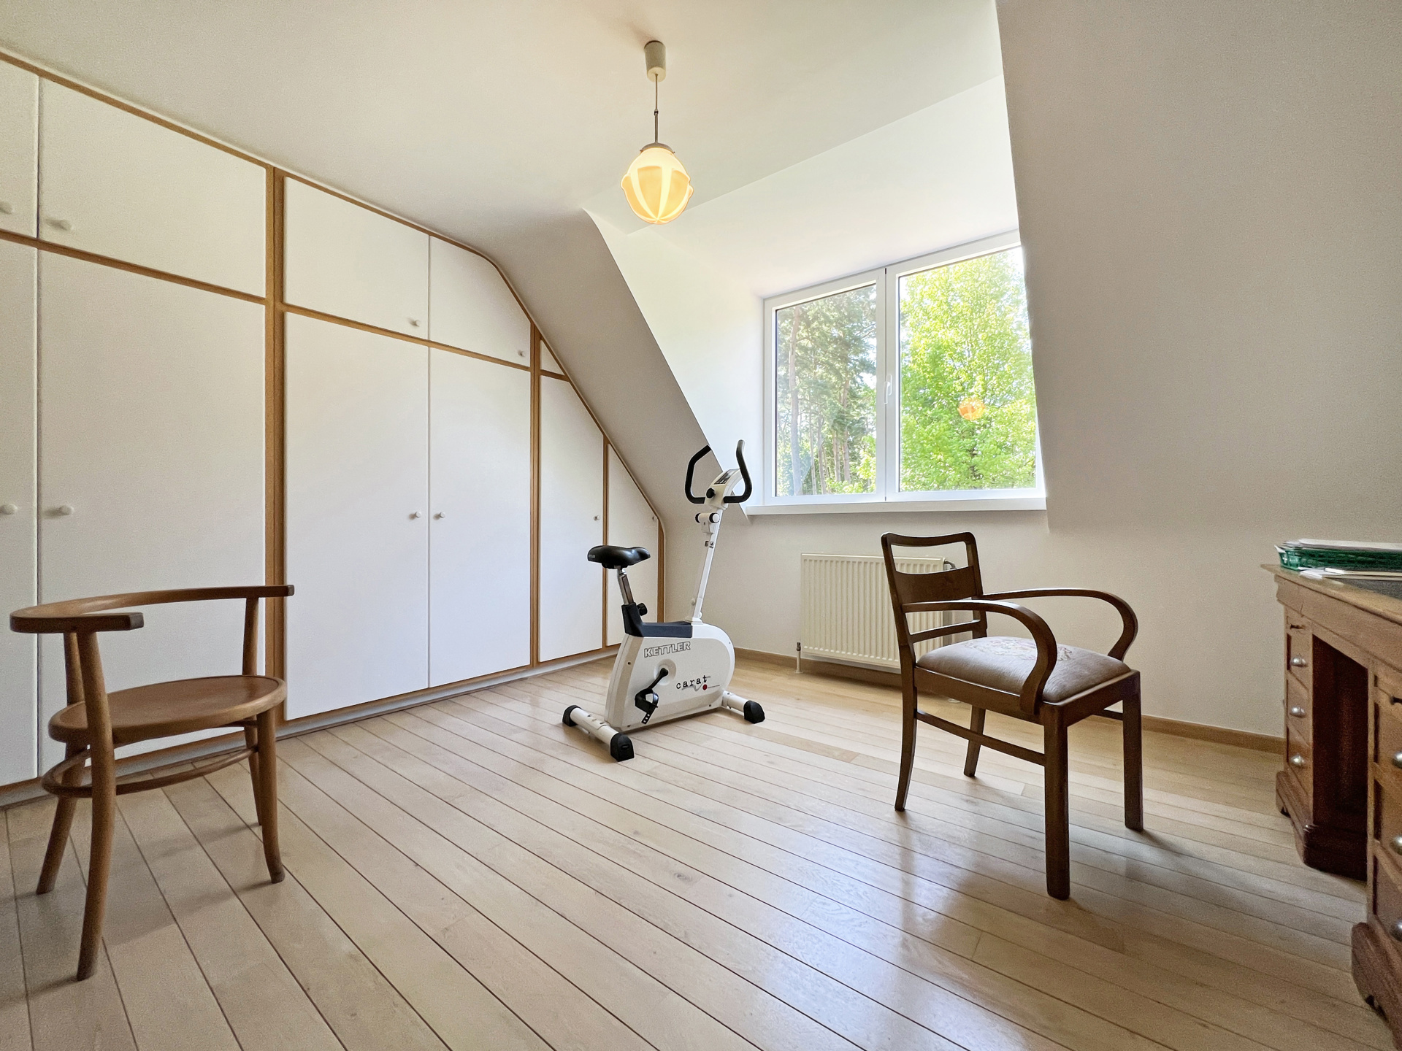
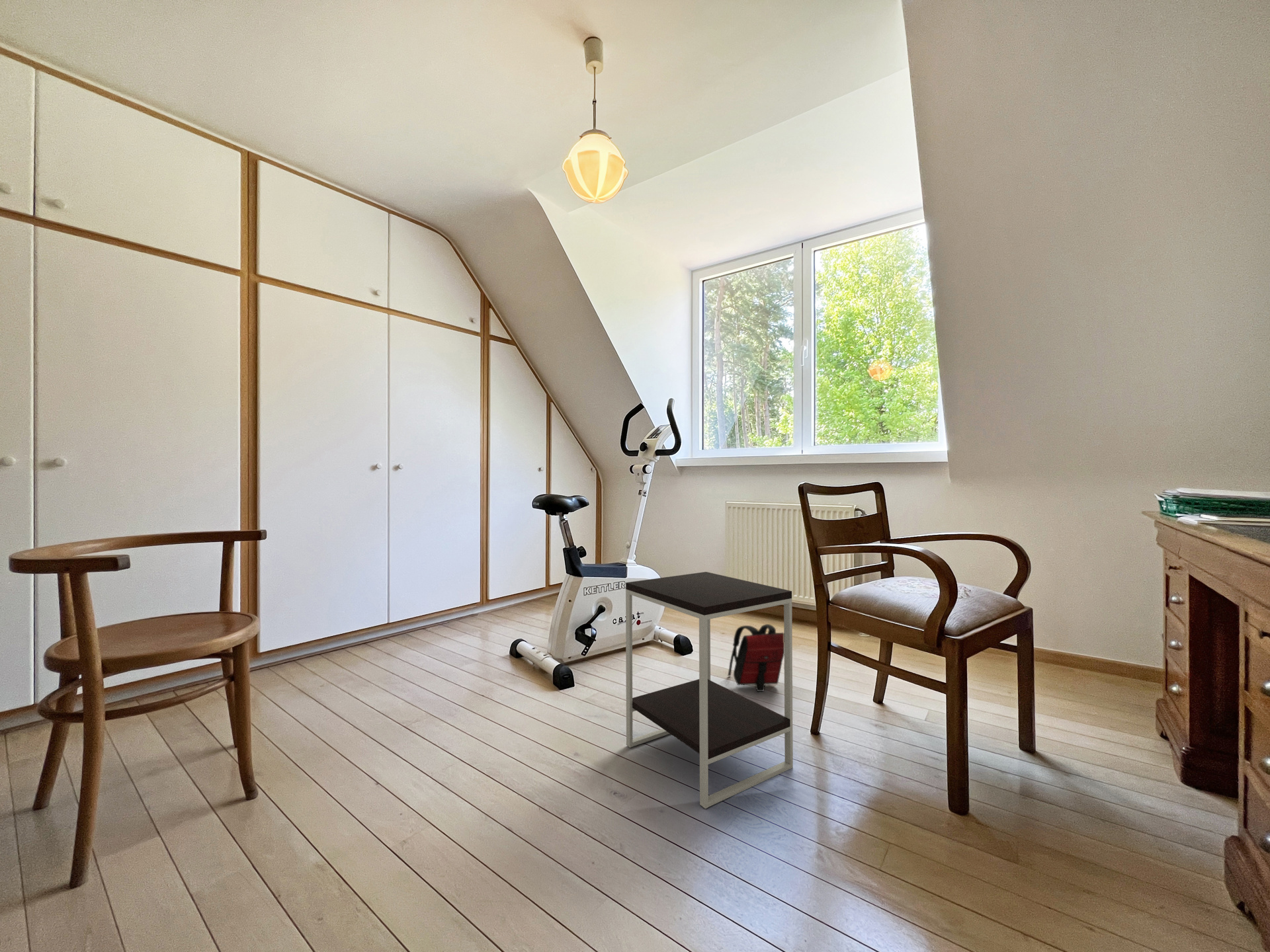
+ side table (705, 671)
+ backpack (754, 651)
